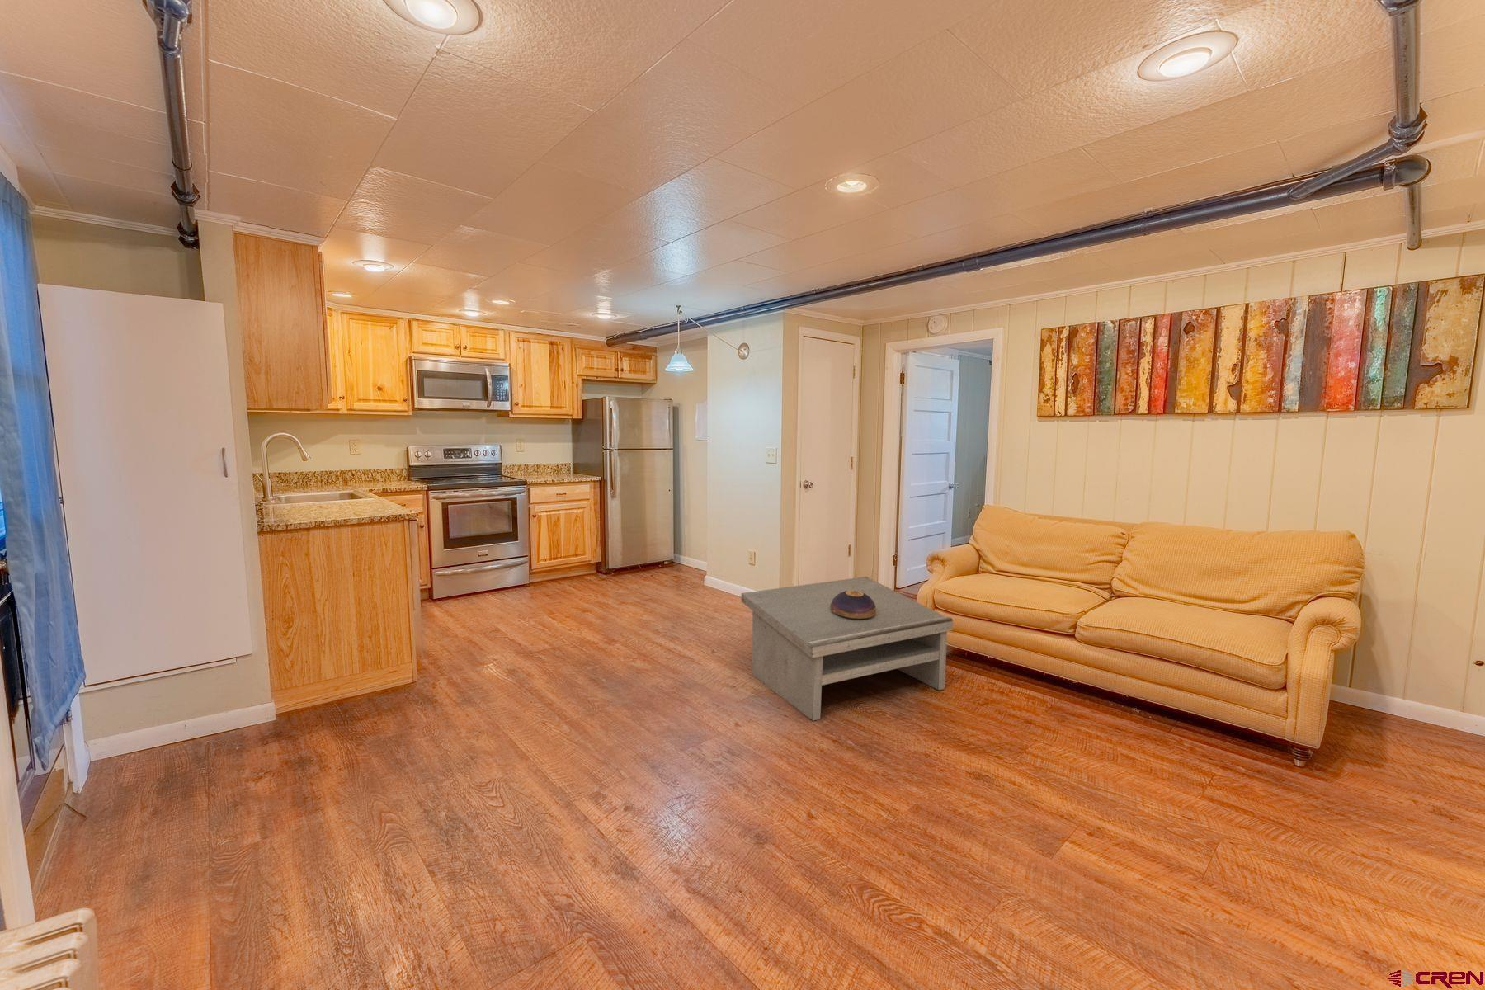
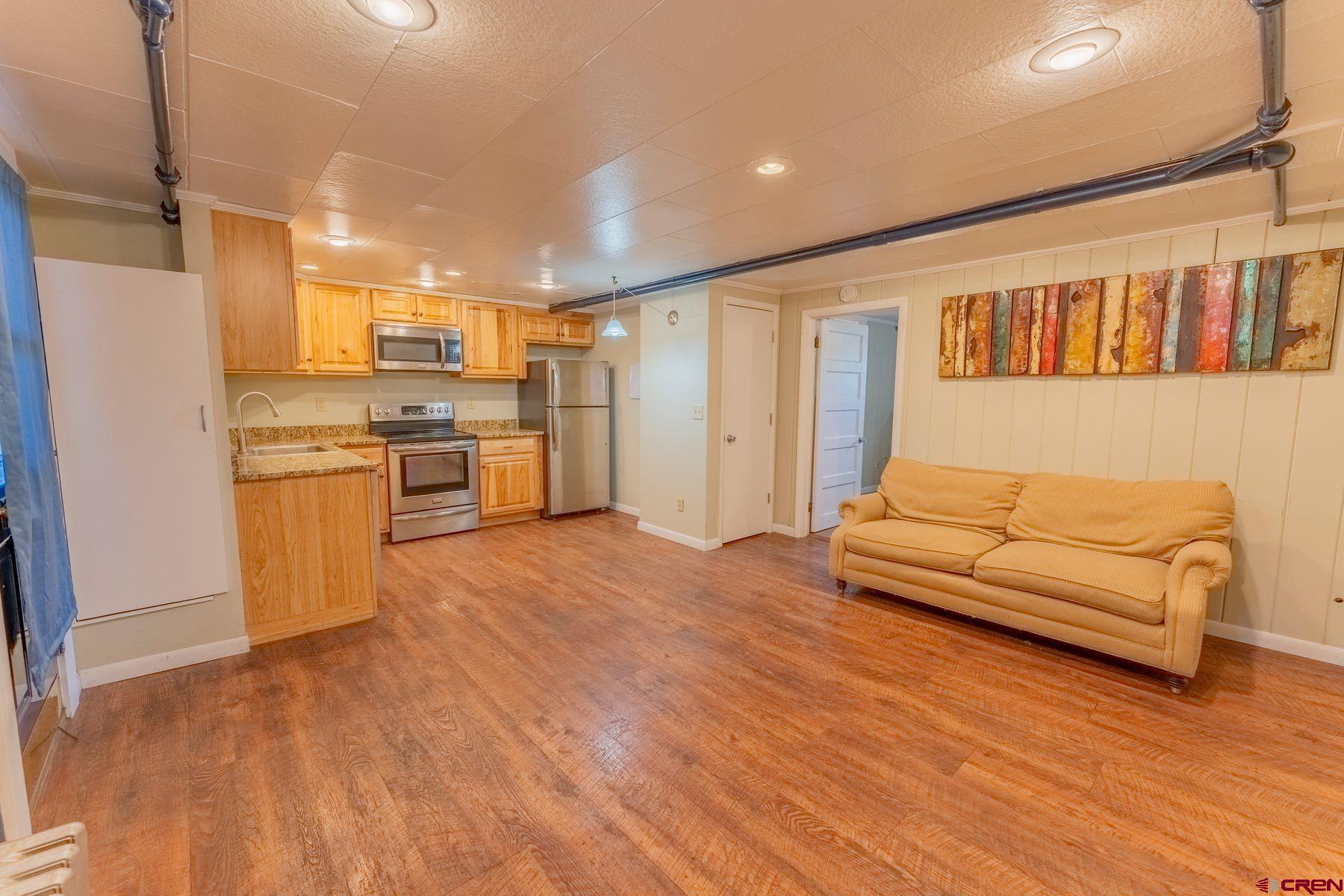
- coffee table (842, 640)
- decorative bowl (853, 598)
